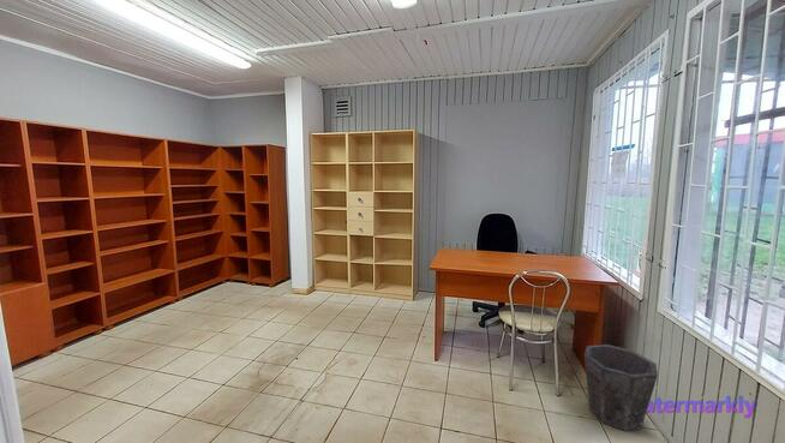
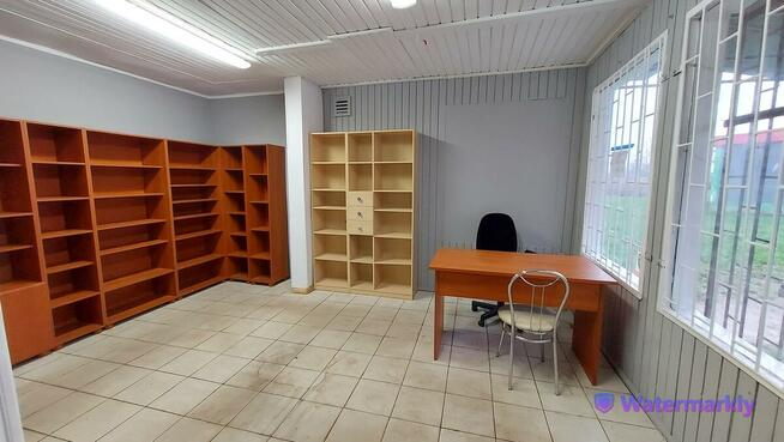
- waste bin (617, 387)
